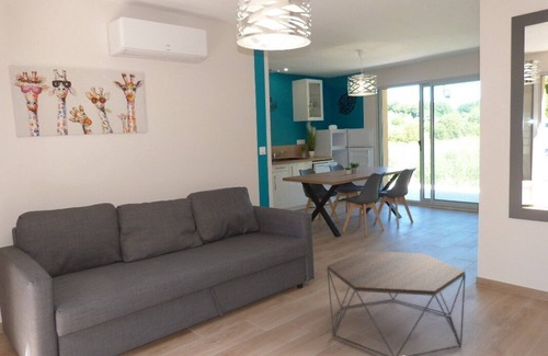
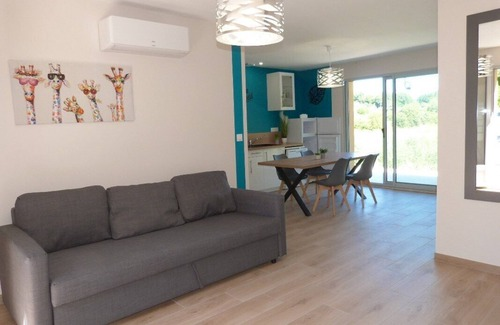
- coffee table (393, 297)
